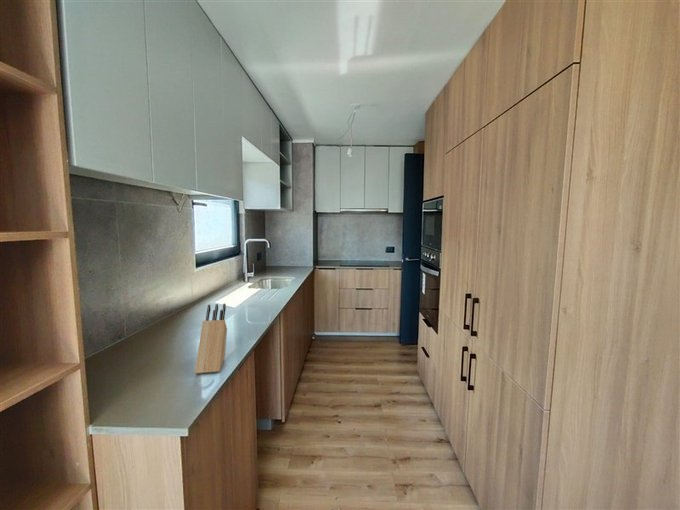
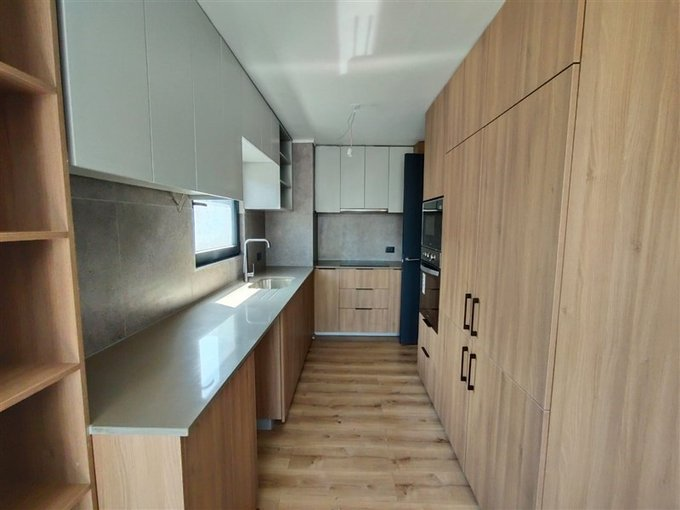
- knife block (212, 334)
